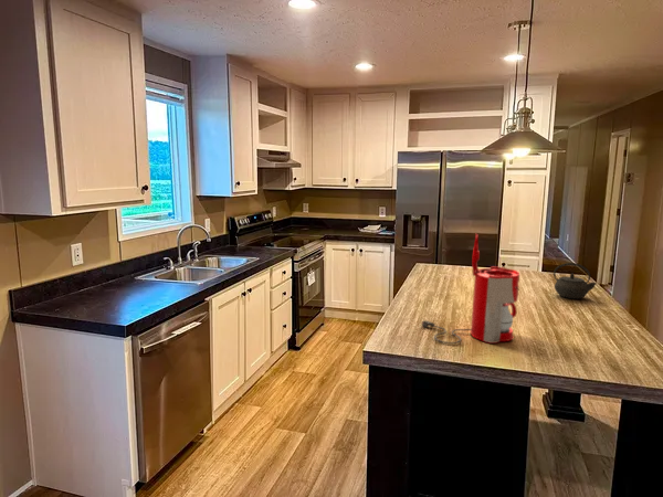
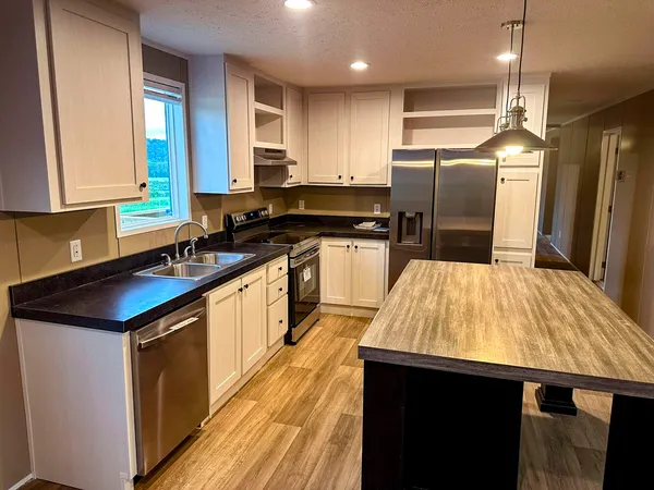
- kettle (573, 279)
- coffee maker (474, 285)
